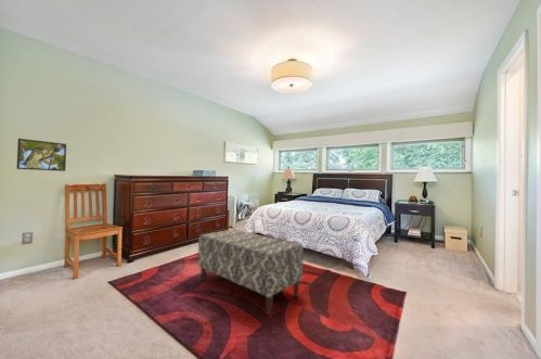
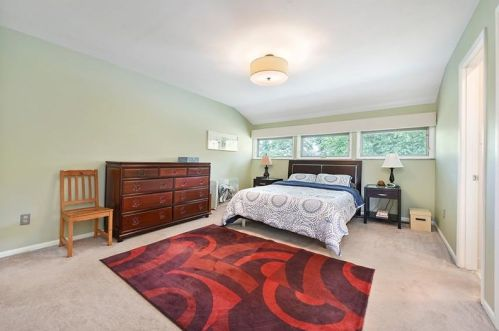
- bench (247, 262)
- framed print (42, 155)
